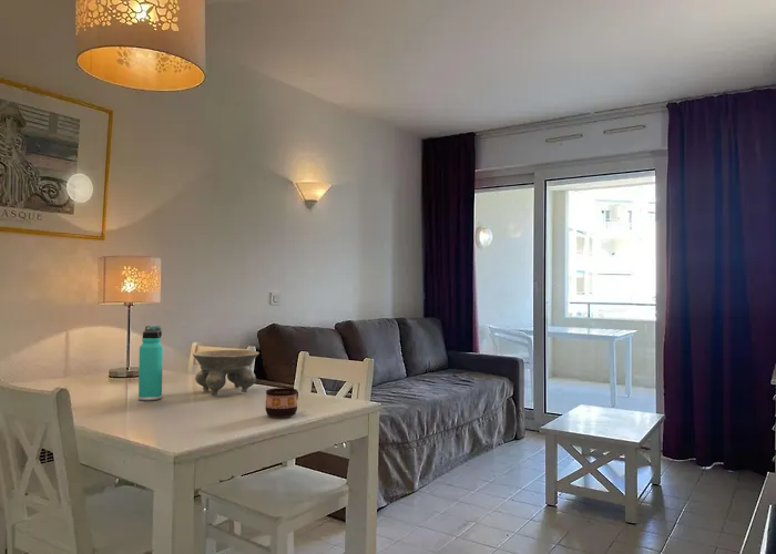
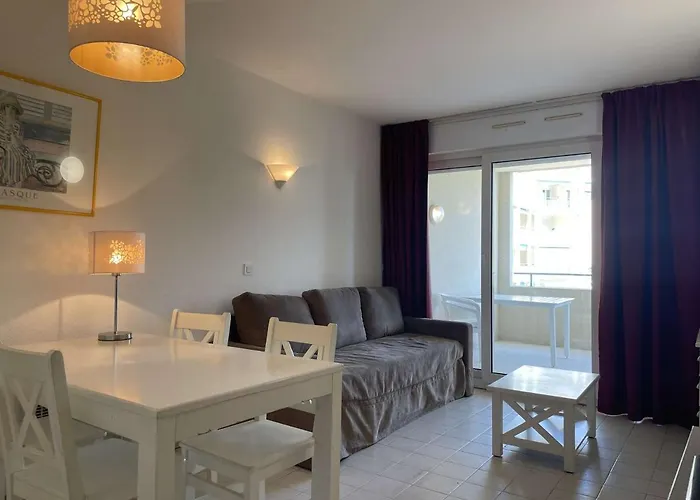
- thermos bottle (151, 361)
- bowl (225, 371)
- cup (283, 402)
